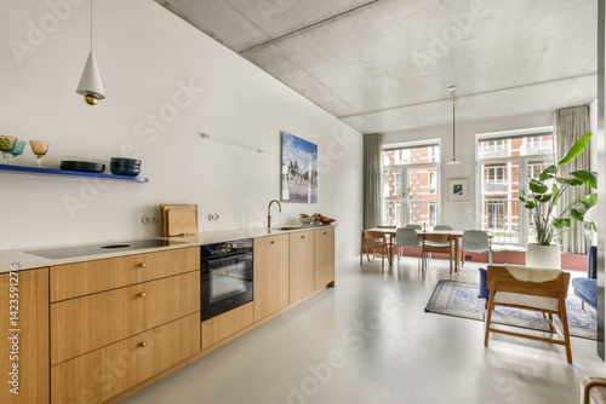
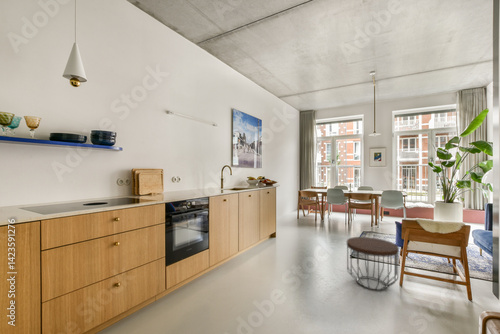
+ side table (374, 263)
